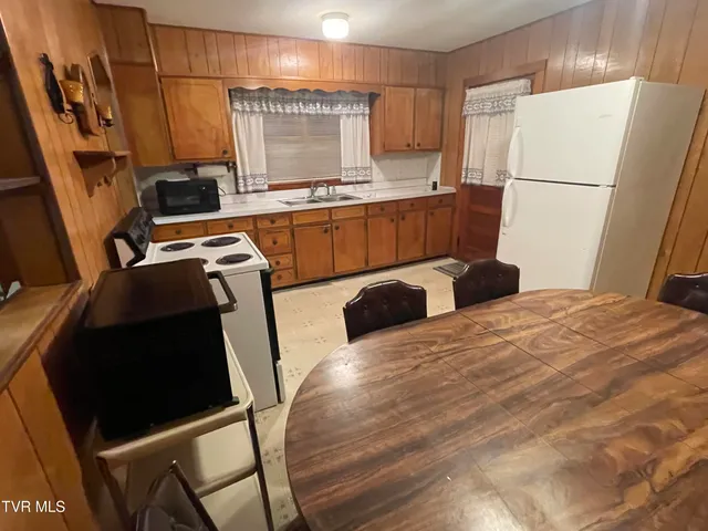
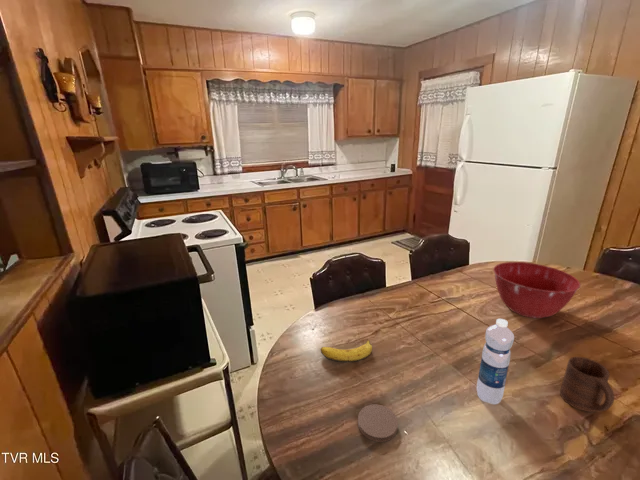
+ water bottle (495, 360)
+ coaster (377, 422)
+ banana (351, 349)
+ cup (588, 387)
+ mixing bowl (531, 292)
